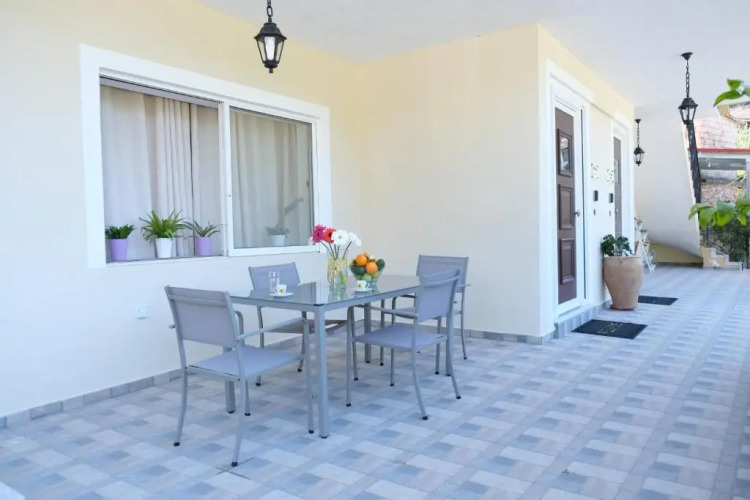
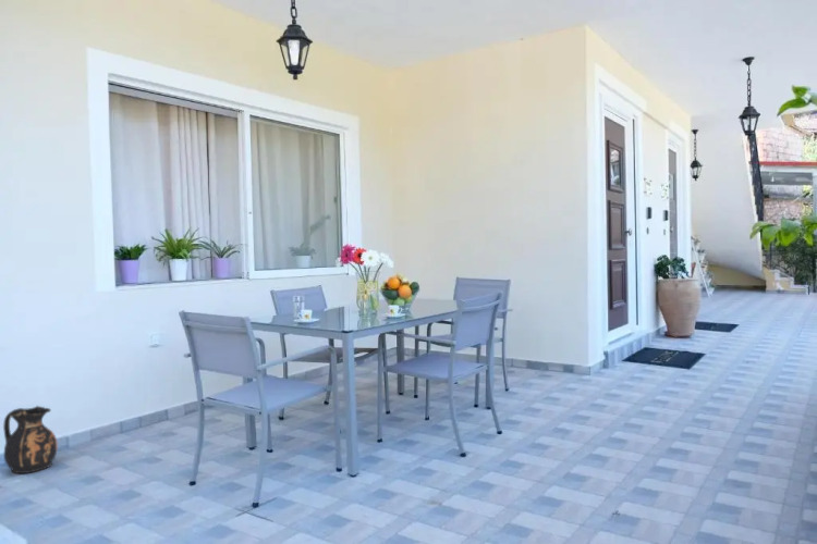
+ ceramic jug (31, 437)
